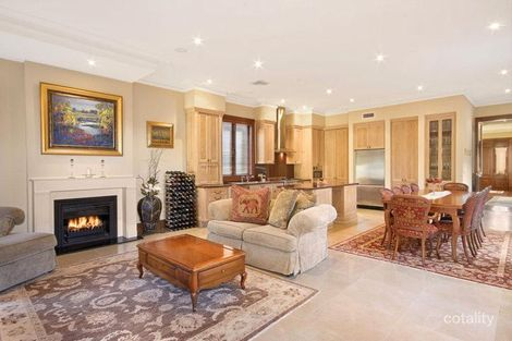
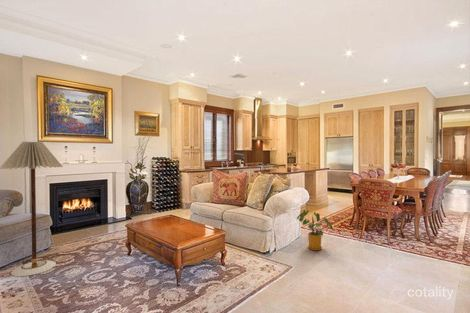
+ floor lamp (33, 205)
+ house plant (313, 230)
